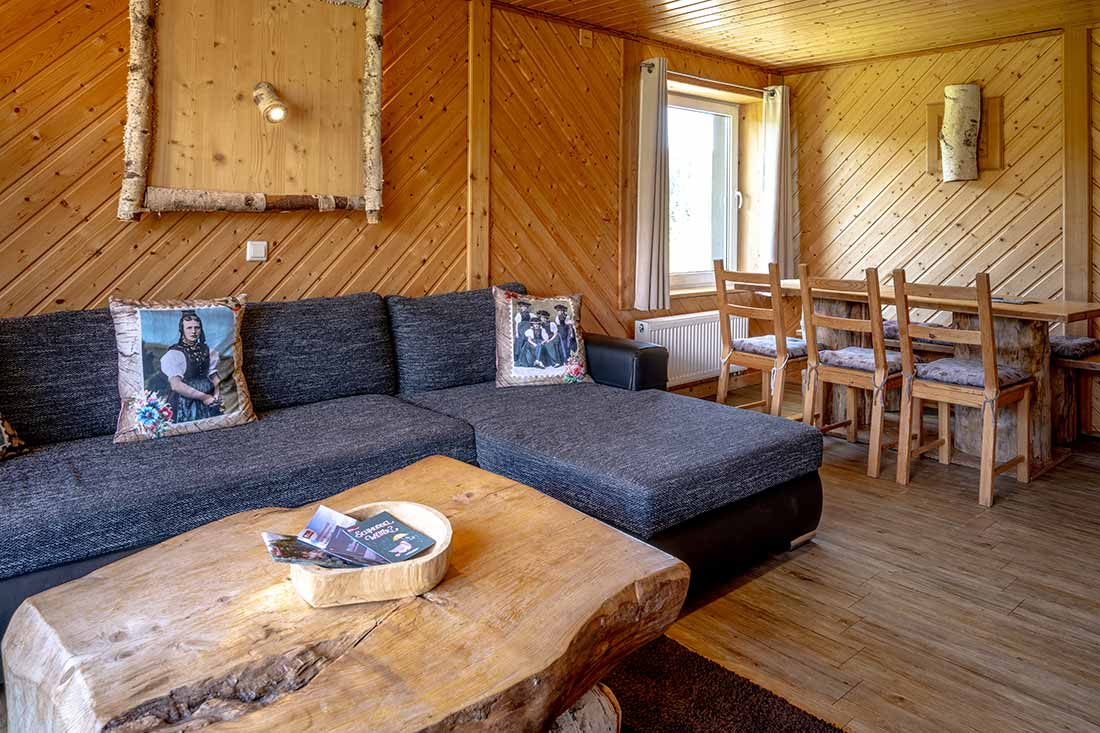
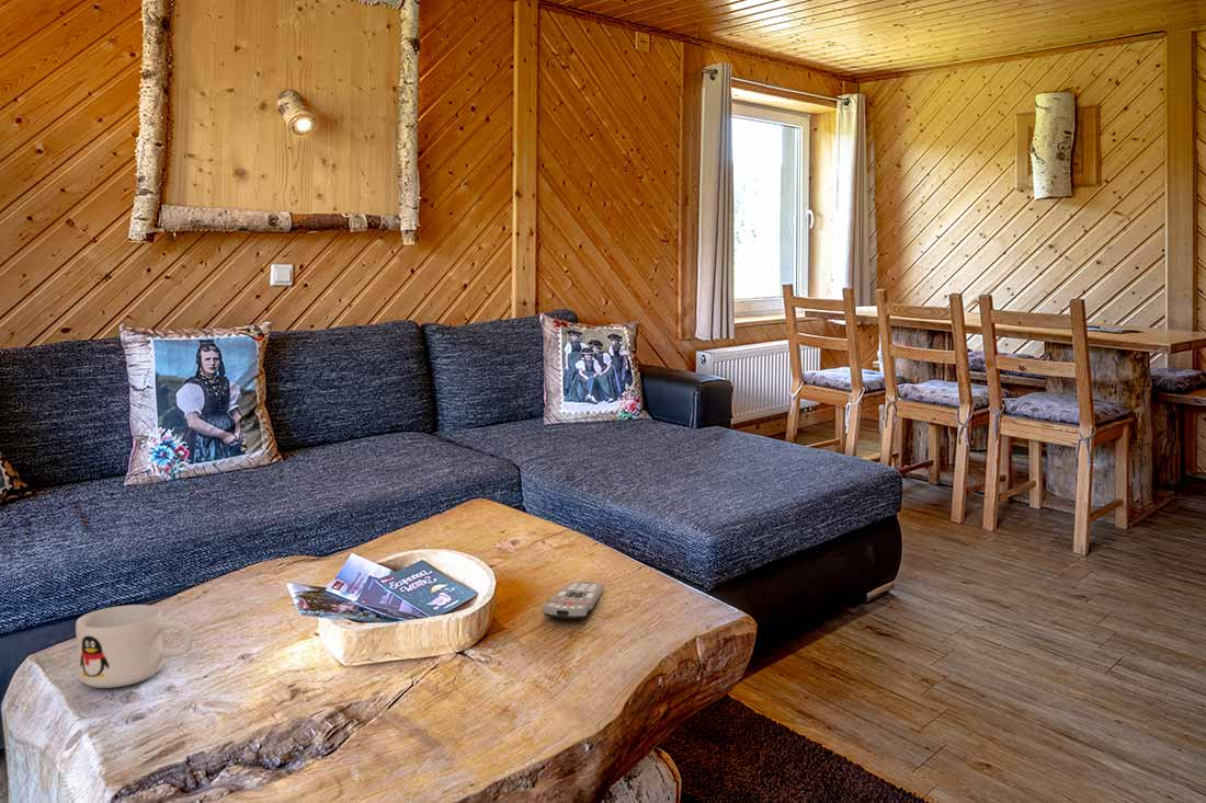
+ remote control (576, 599)
+ mug (136, 644)
